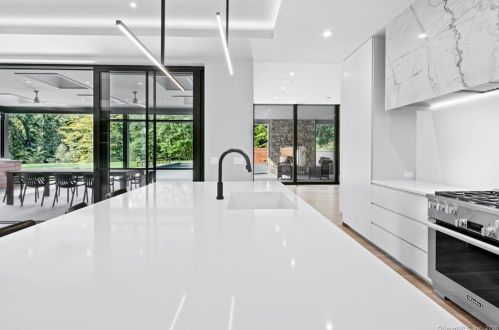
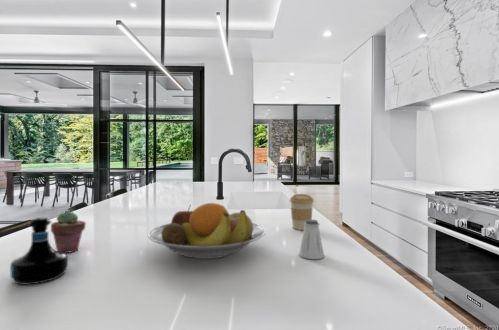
+ potted succulent (68, 230)
+ saltshaker (311, 237)
+ coffee cup (301, 211)
+ tequila bottle (40, 247)
+ fruit bowl (208, 225)
